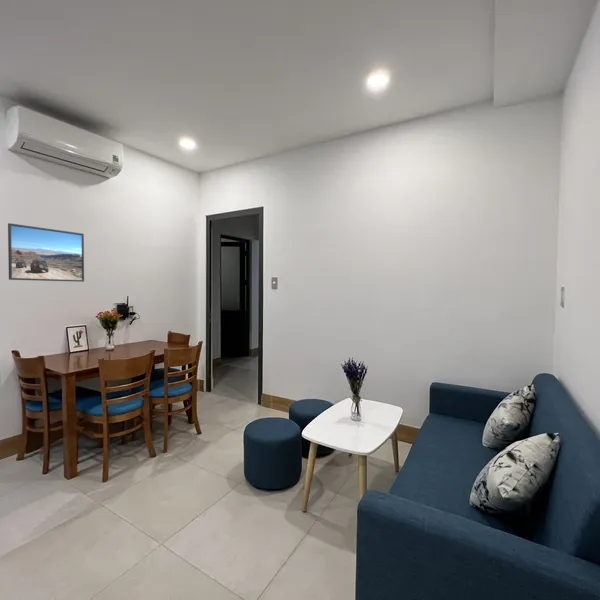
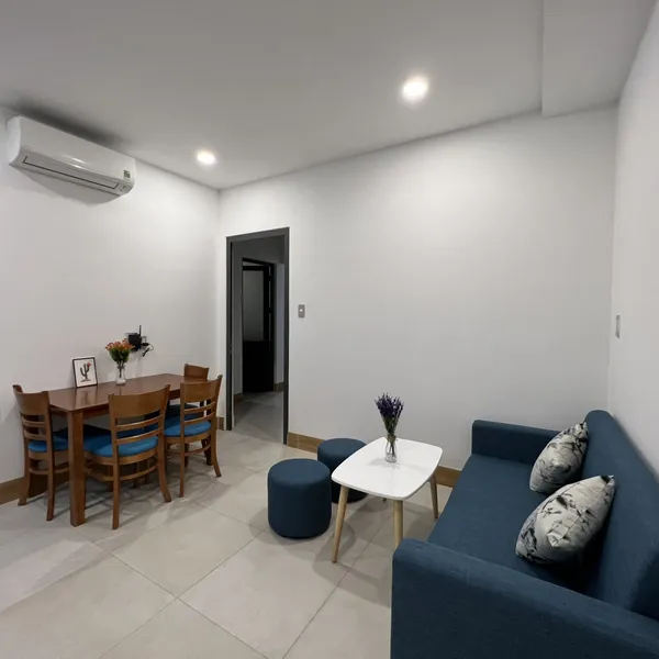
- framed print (49, 254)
